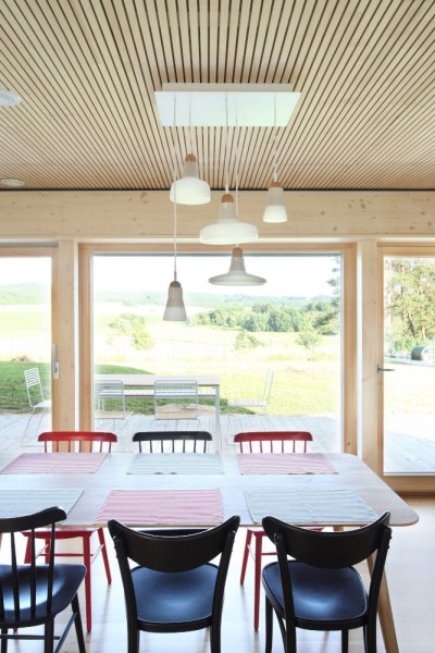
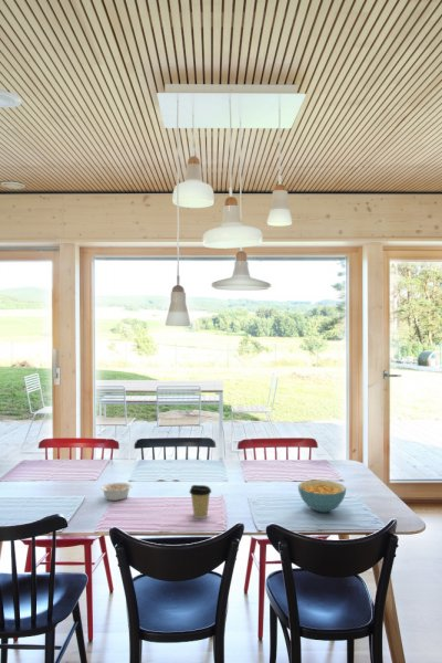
+ cereal bowl (322, 497)
+ coffee cup (200, 501)
+ legume (117, 491)
